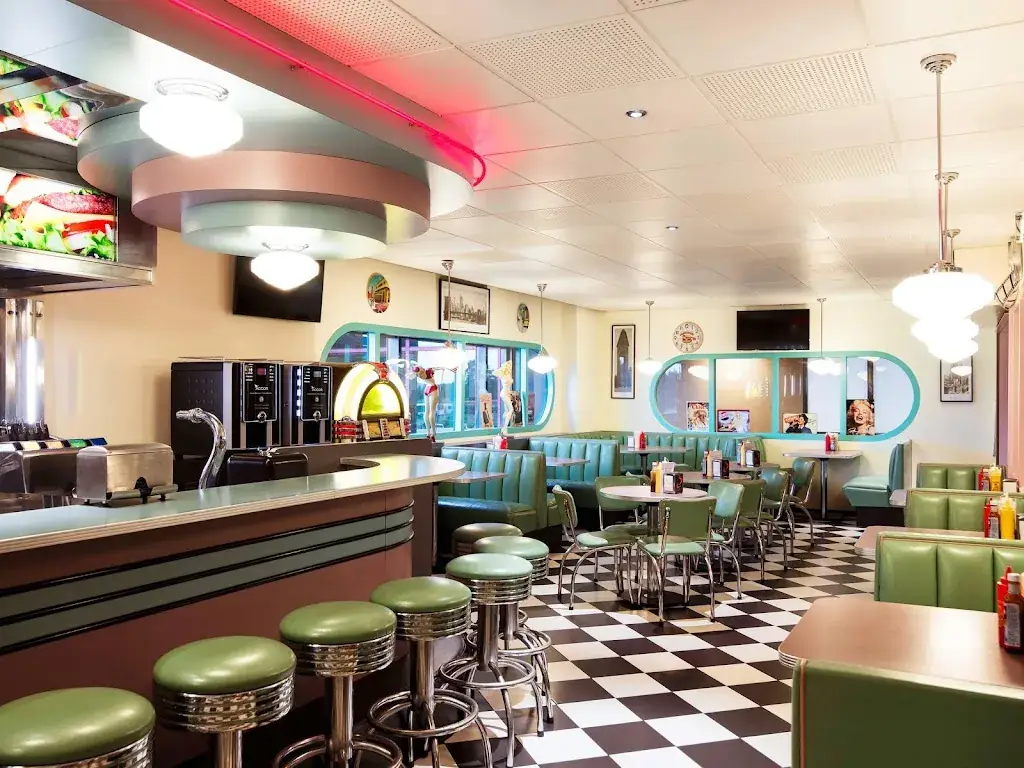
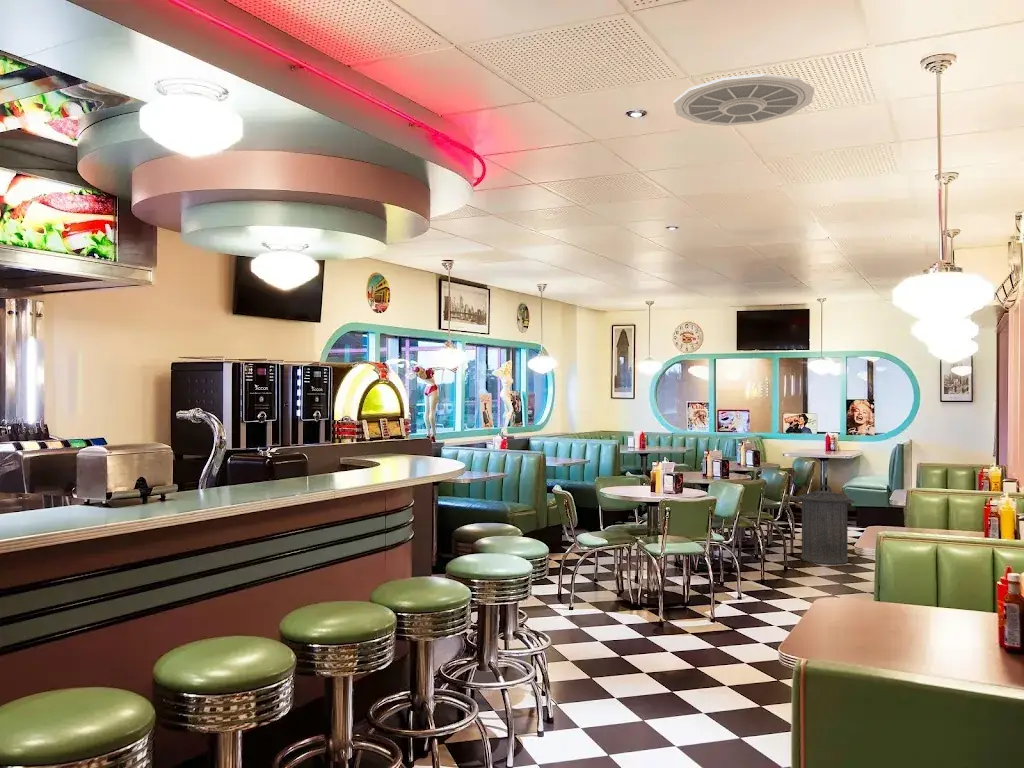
+ trash can (824, 522)
+ ceiling vent (742, 104)
